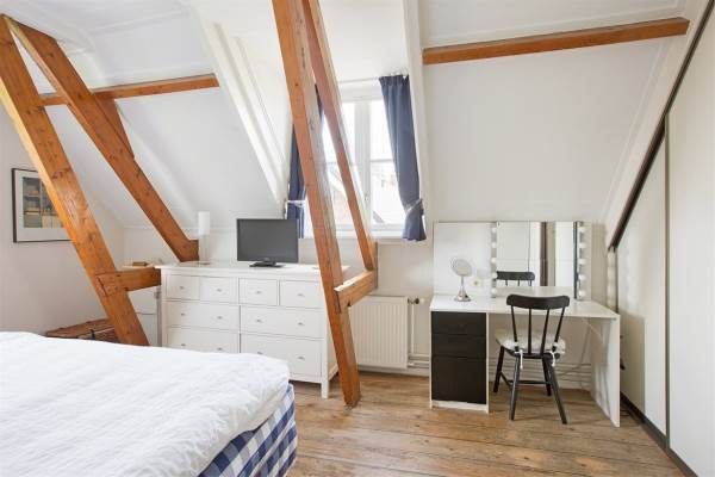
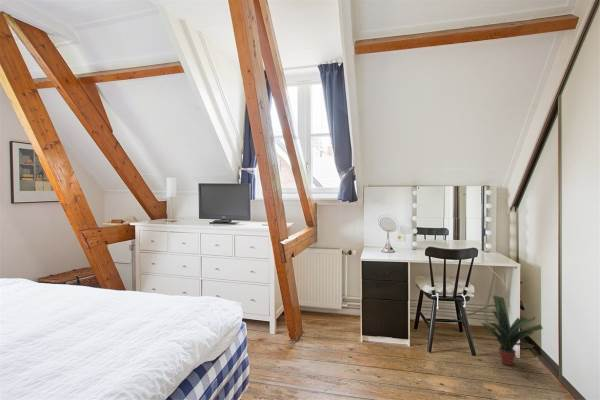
+ potted plant (507, 332)
